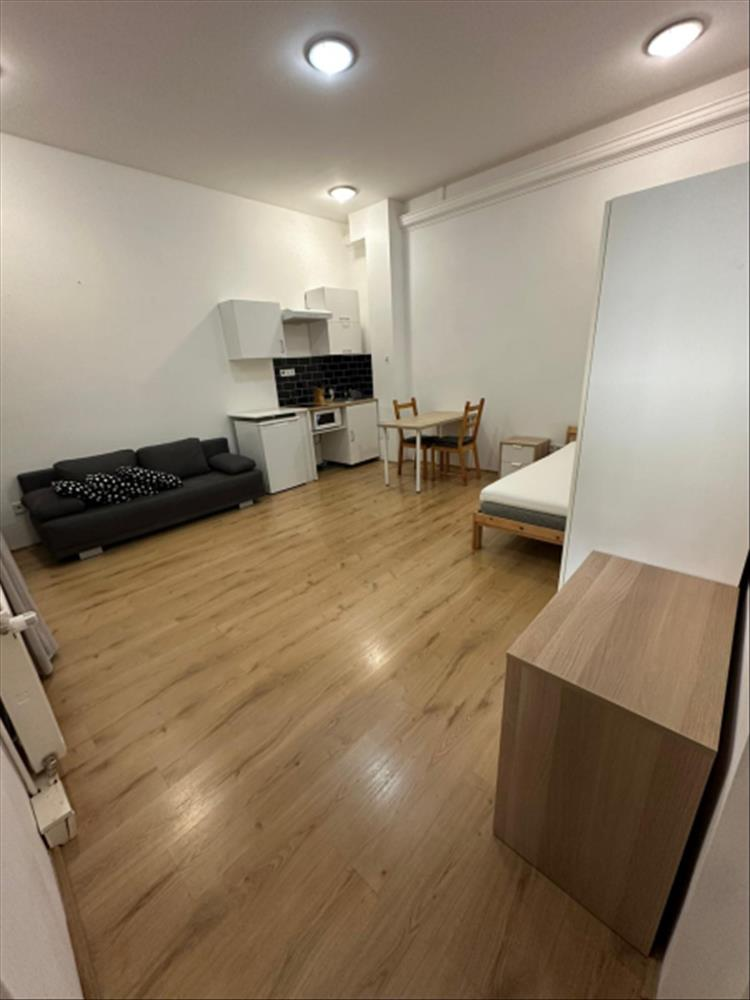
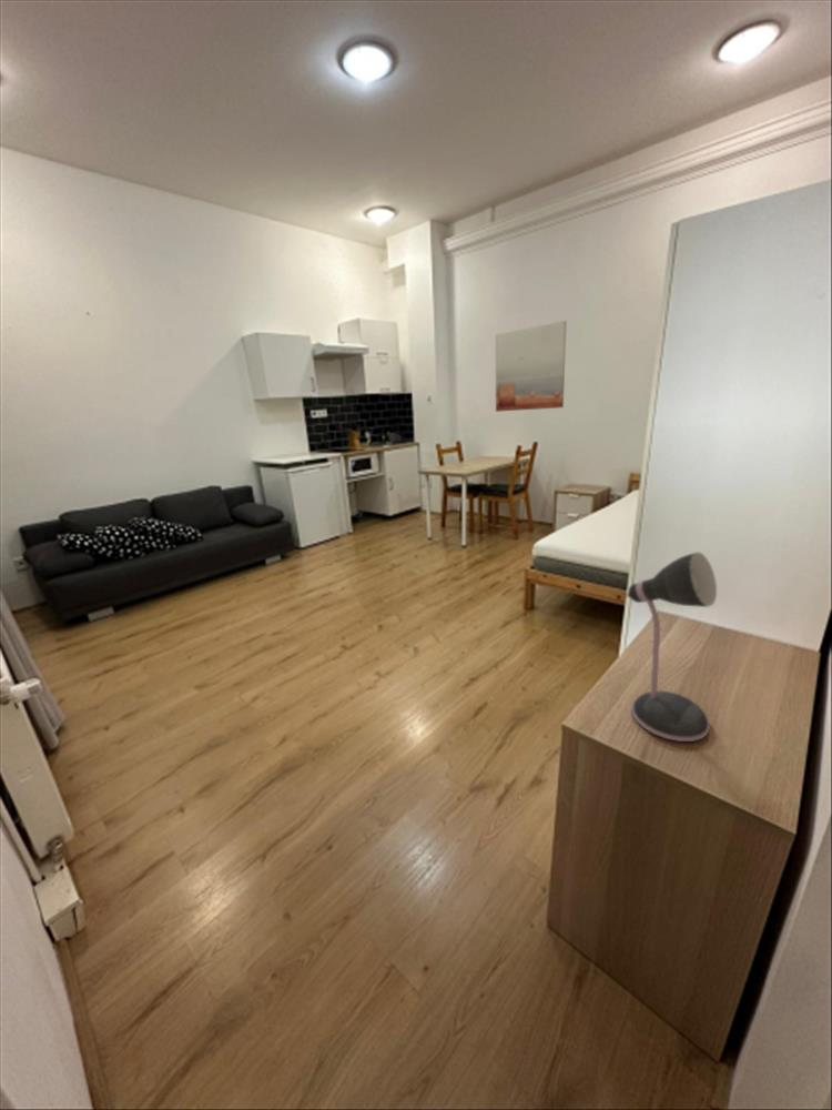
+ desk lamp (659, 636)
+ wall art (528, 370)
